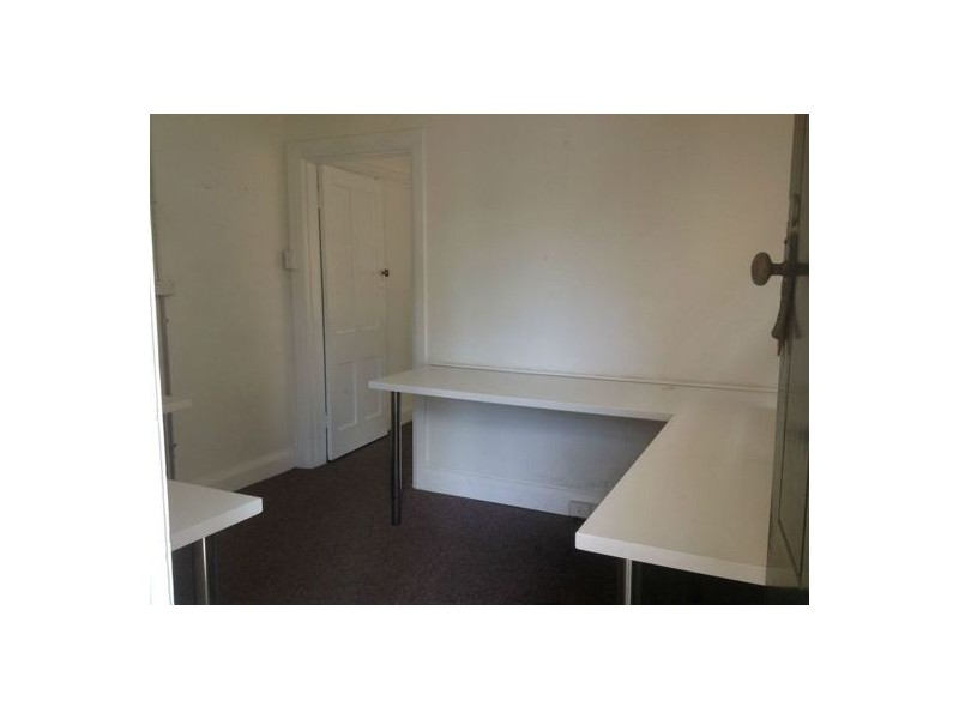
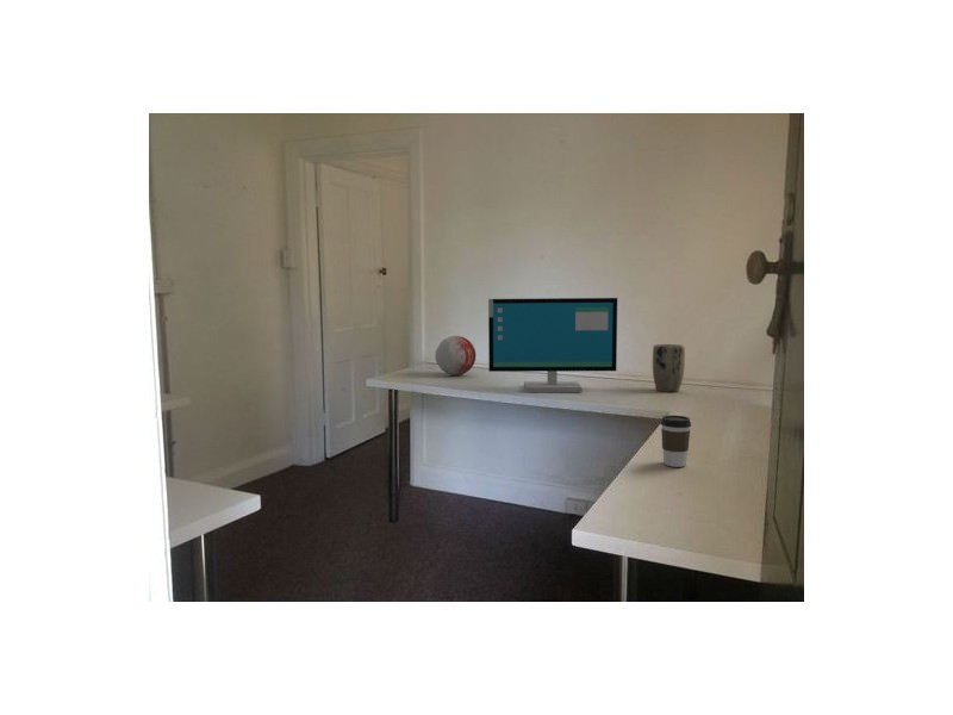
+ computer monitor (552, 343)
+ coffee cup (674, 441)
+ decorative orb (455, 355)
+ plant pot (667, 367)
